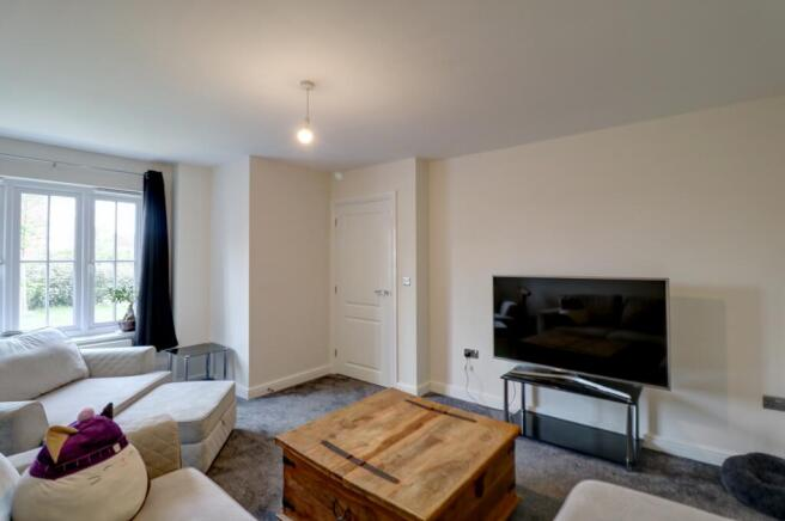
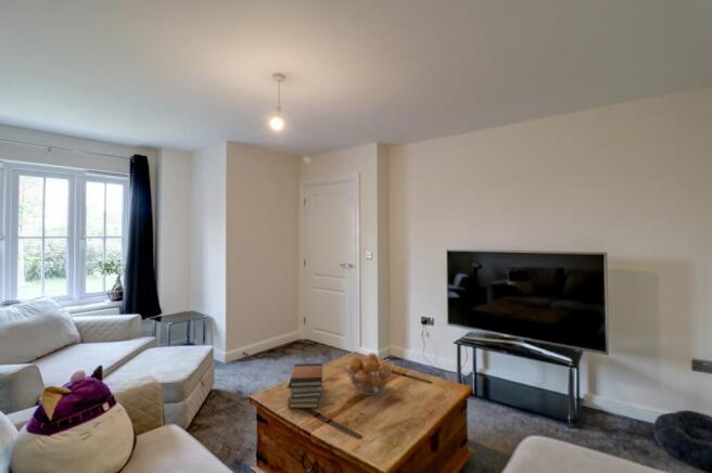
+ fruit basket (369, 373)
+ book stack (306, 384)
